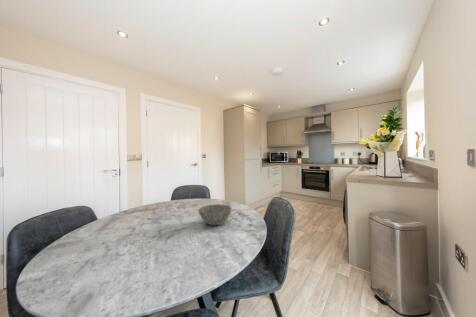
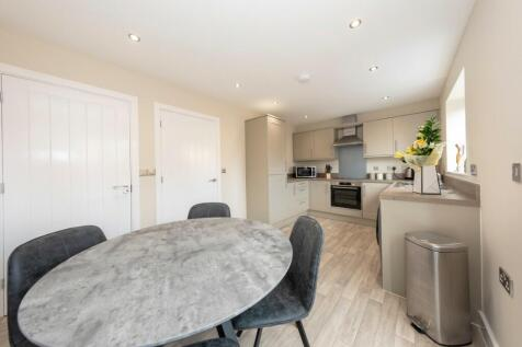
- bowl (215, 215)
